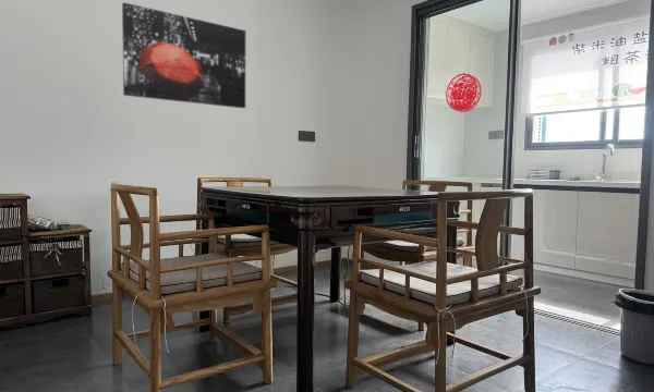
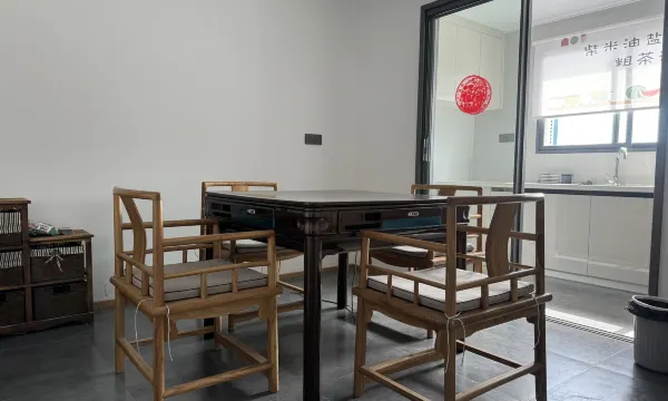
- wall art (189, 60)
